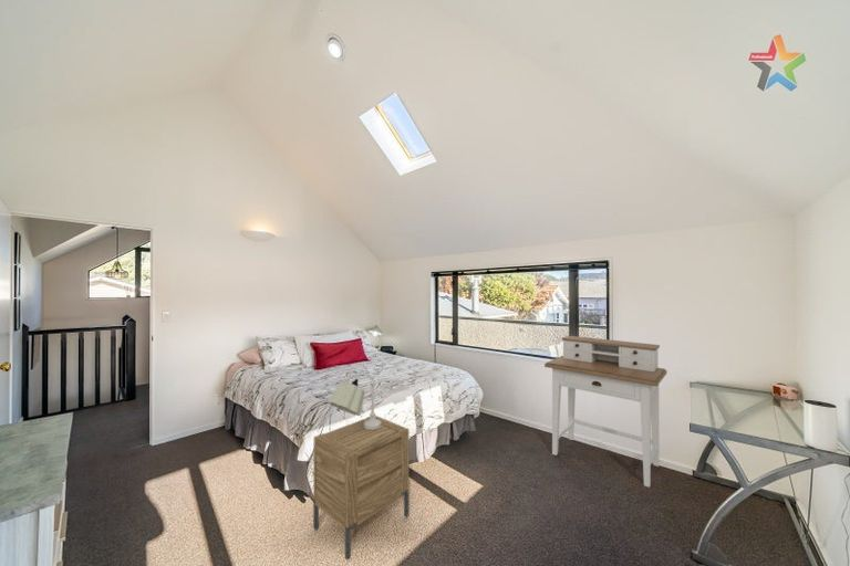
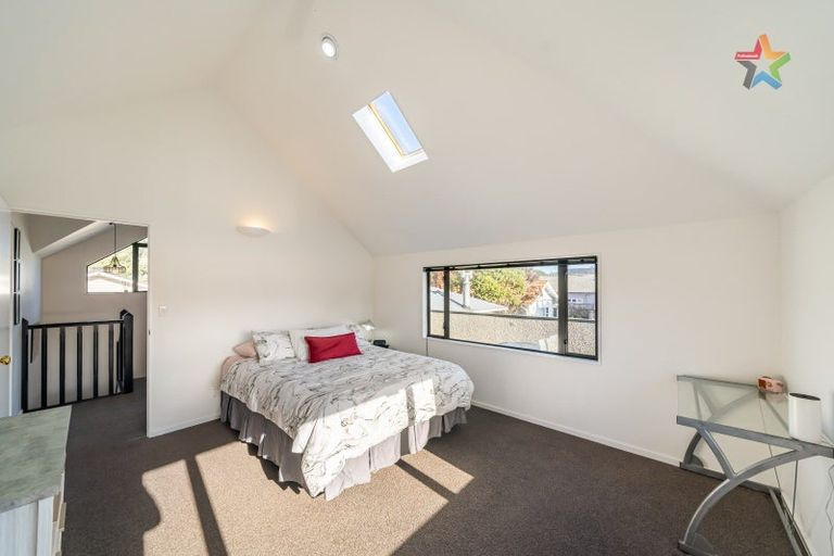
- nightstand (362, 478)
- table lamp (360, 398)
- desk (607, 395)
